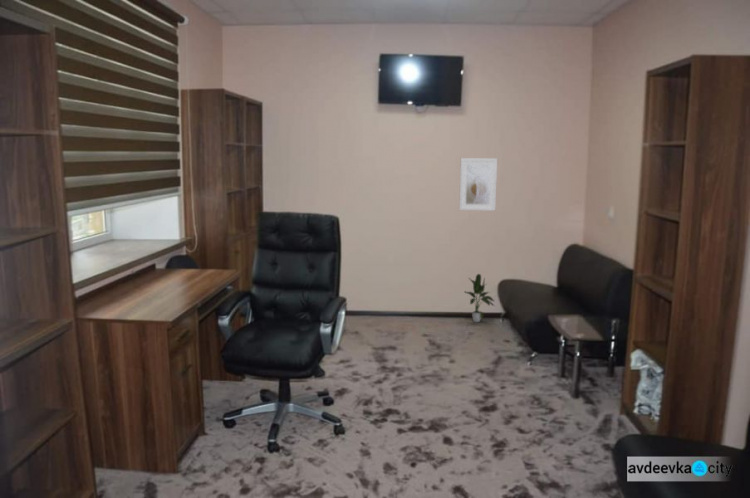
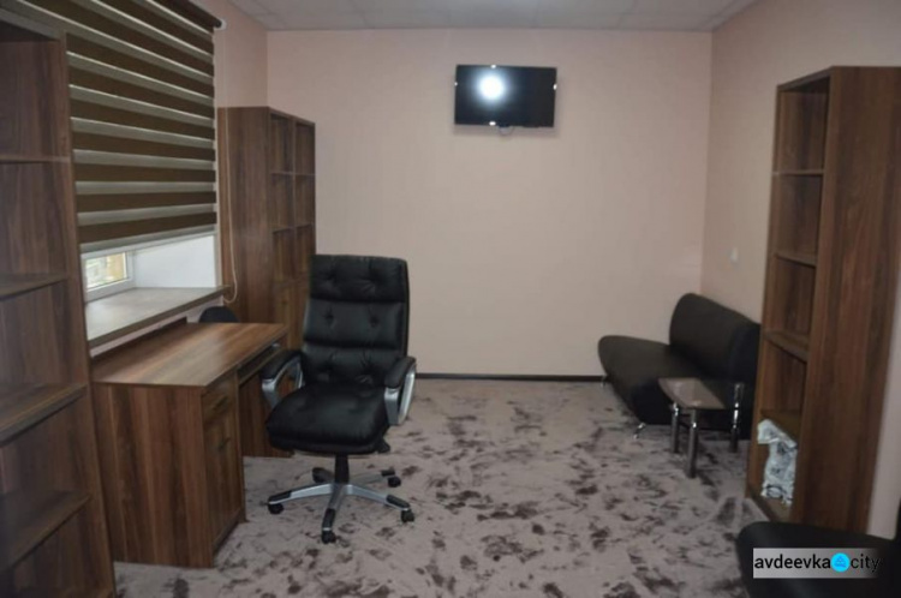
- potted plant (479, 298)
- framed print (478, 184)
